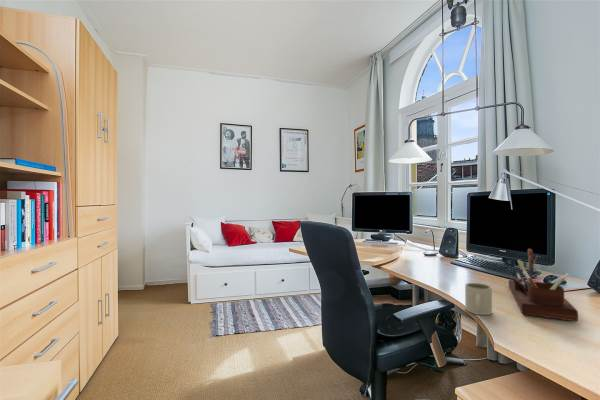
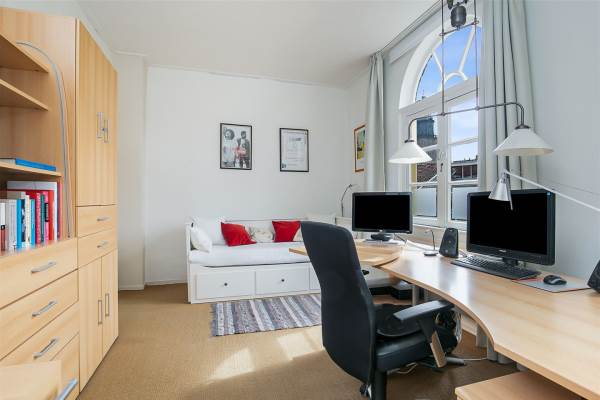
- mug (478, 299)
- desk organizer (537, 282)
